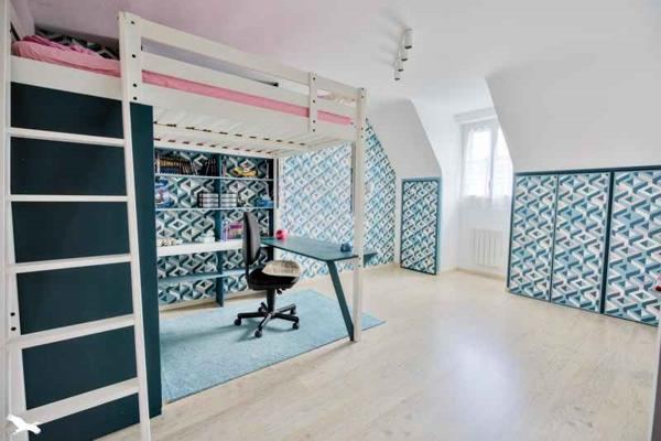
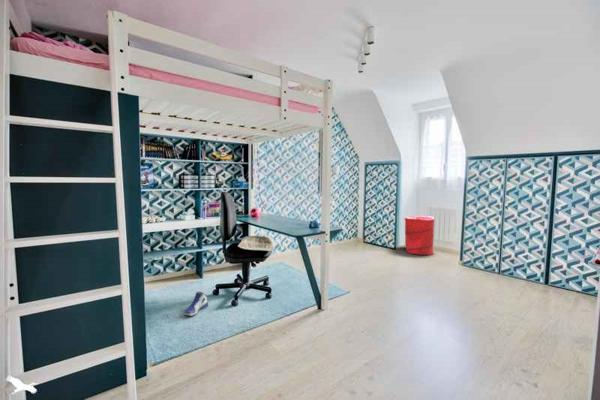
+ sneaker (196, 301)
+ laundry hamper (418, 234)
